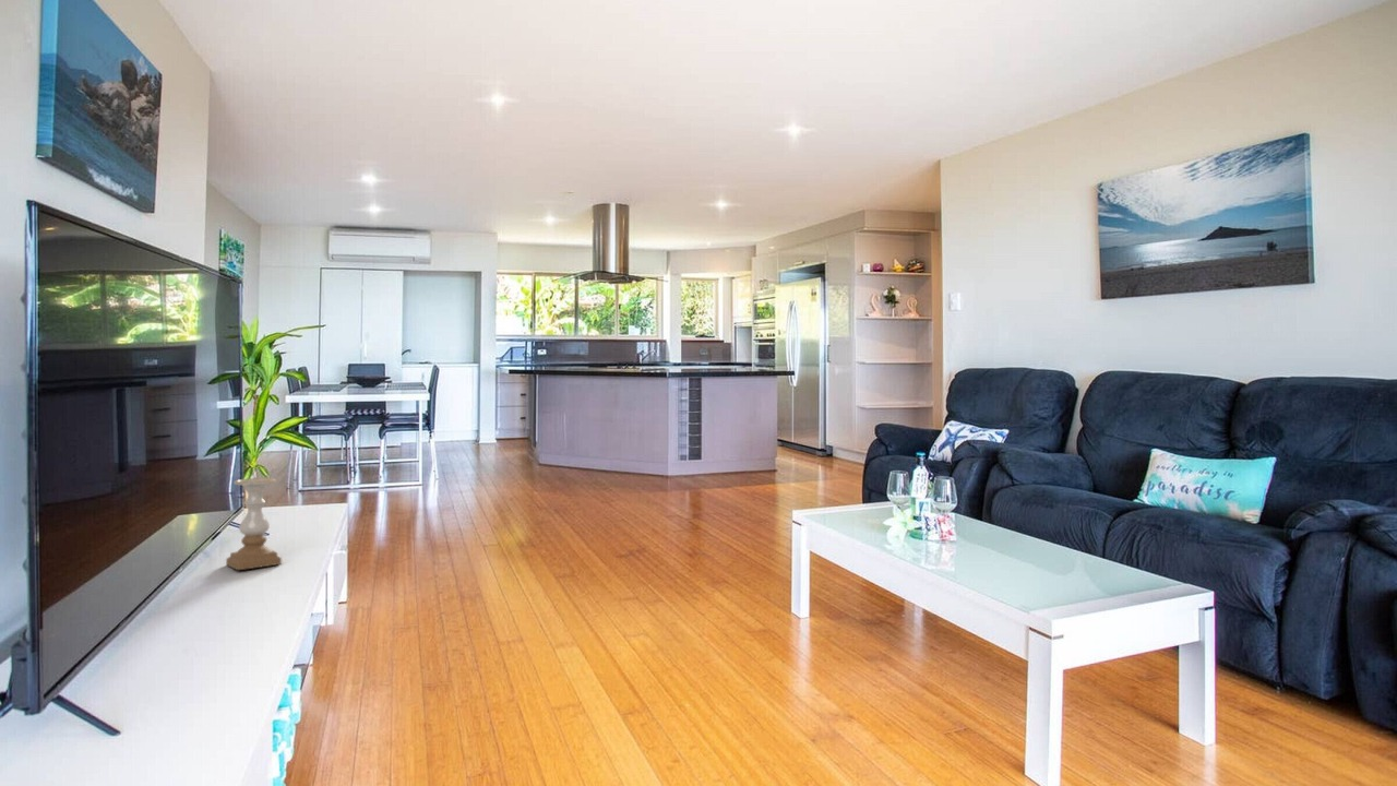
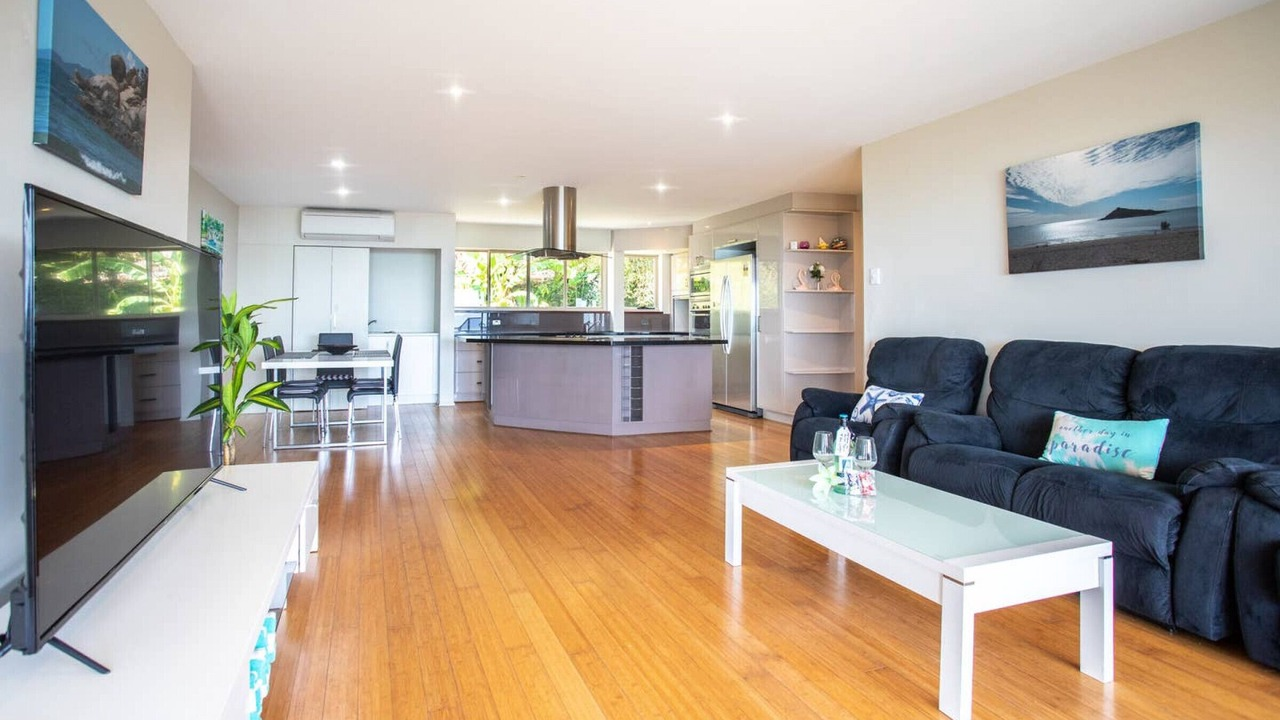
- candle holder (254, 522)
